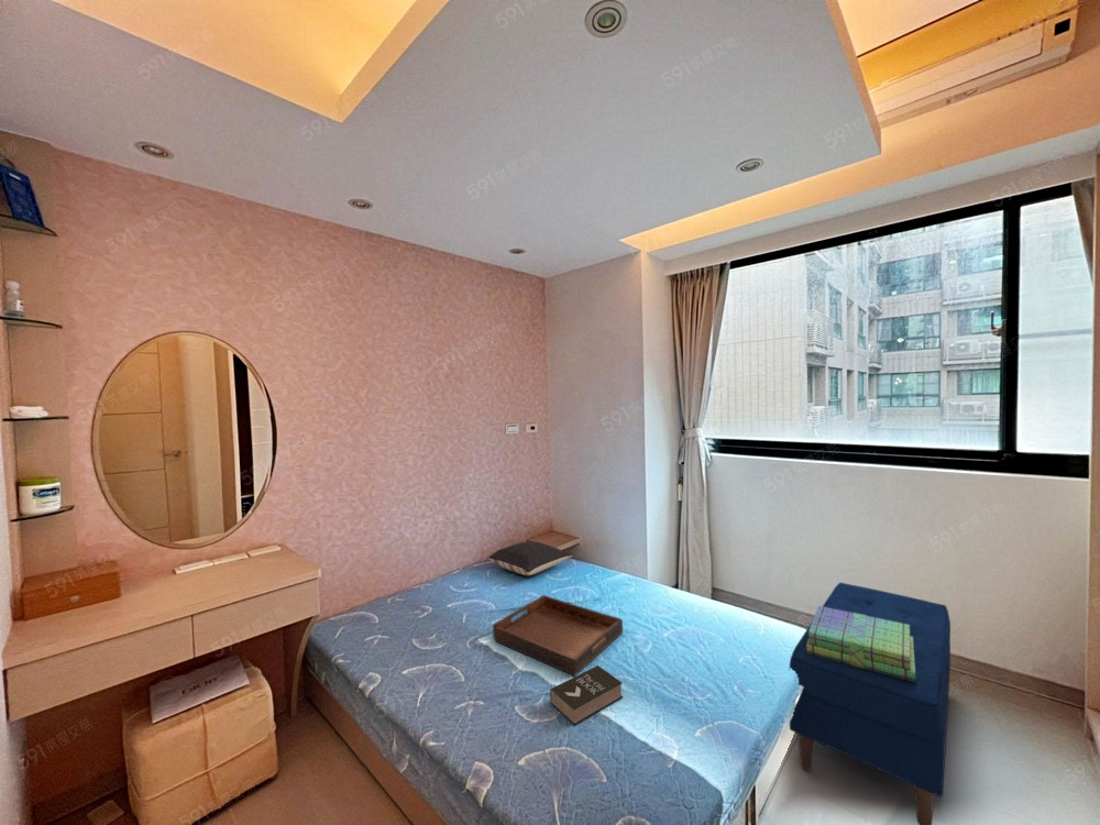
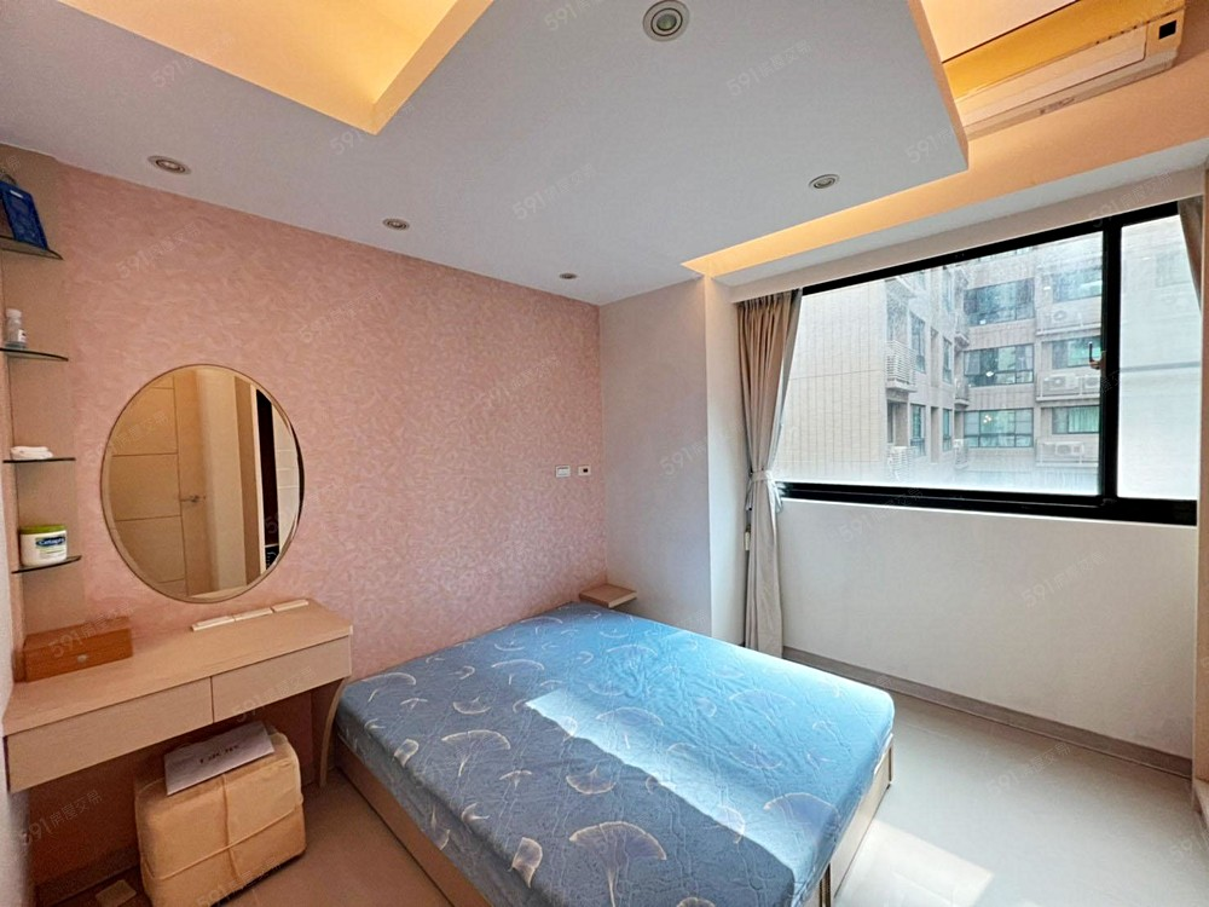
- book (586, 692)
- stack of books (859, 640)
- bench (877, 678)
- pillow (530, 556)
- serving tray (557, 629)
